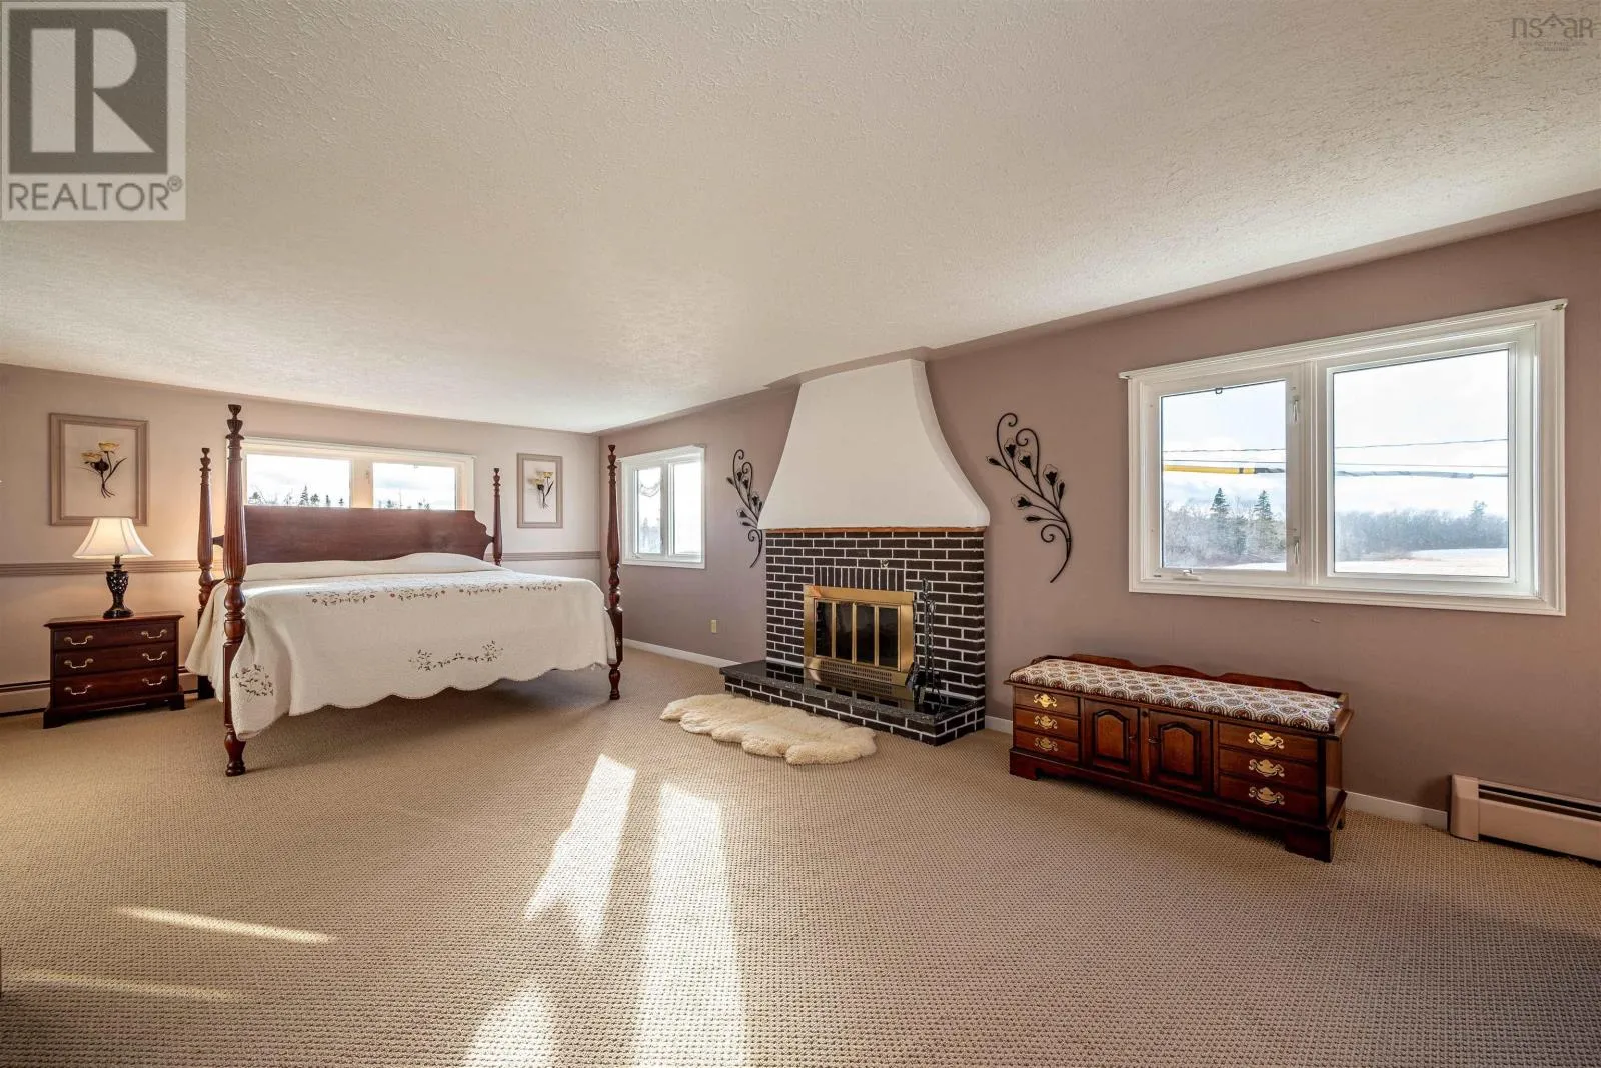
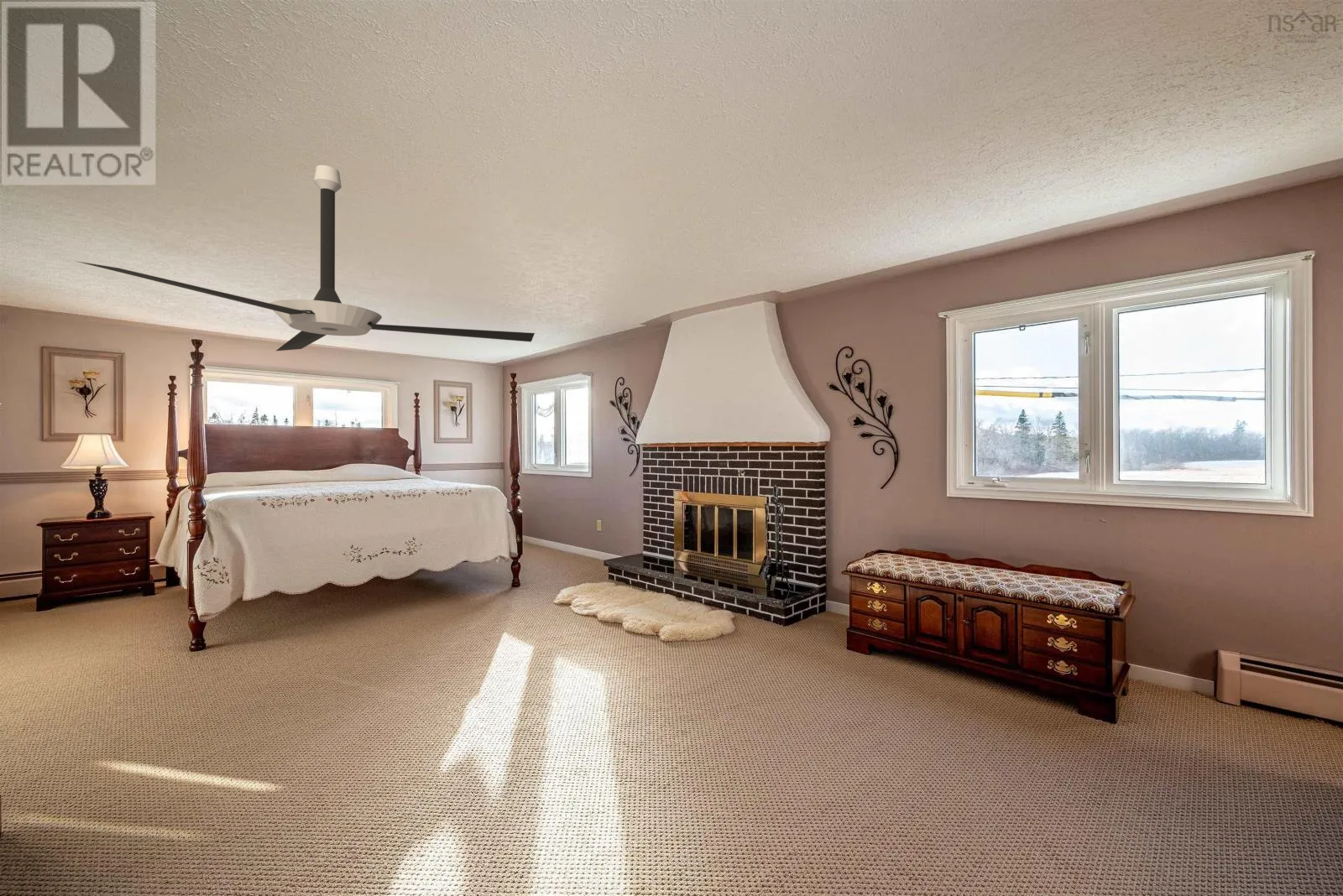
+ ceiling fan (334, 260)
